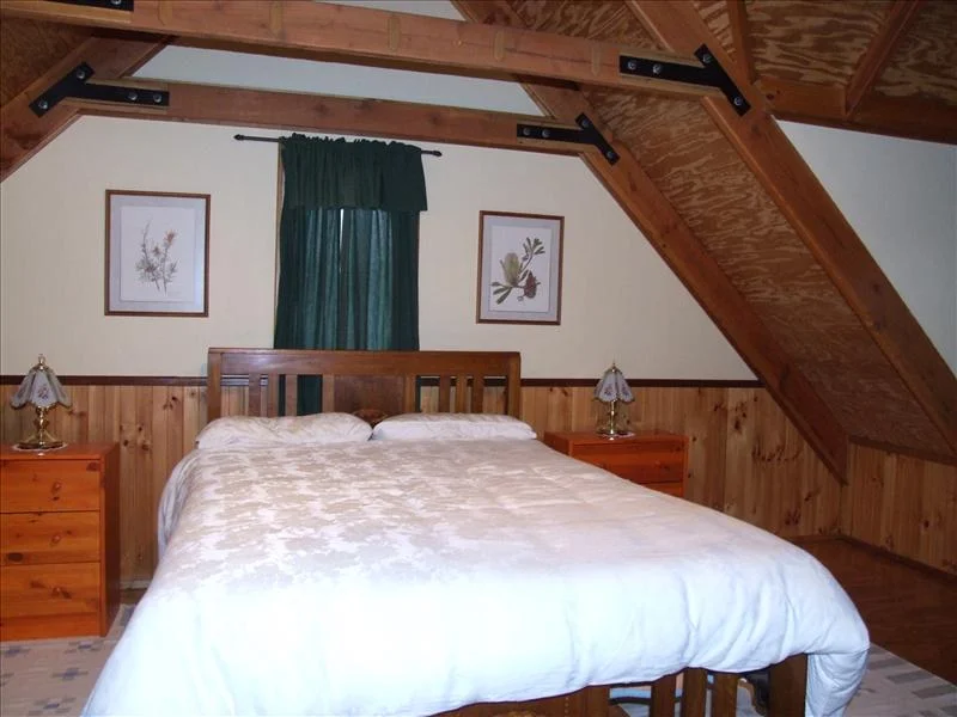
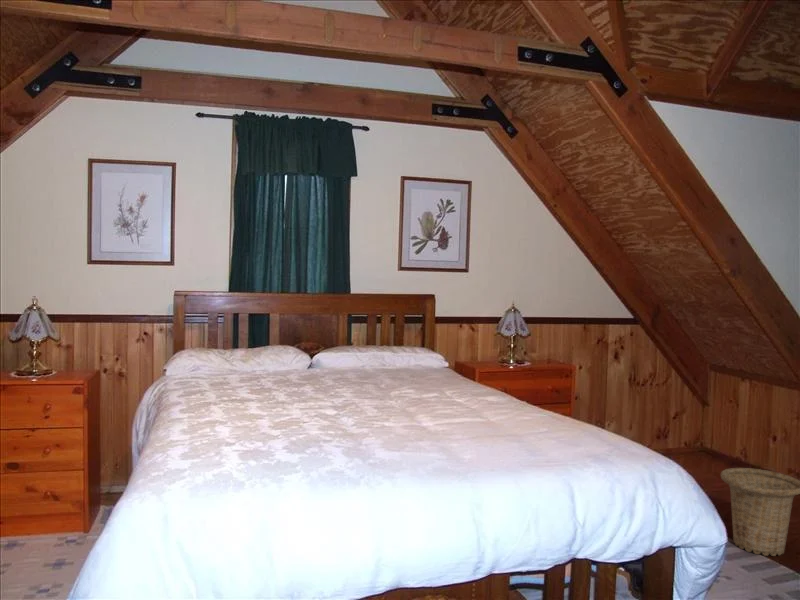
+ basket (760, 512)
